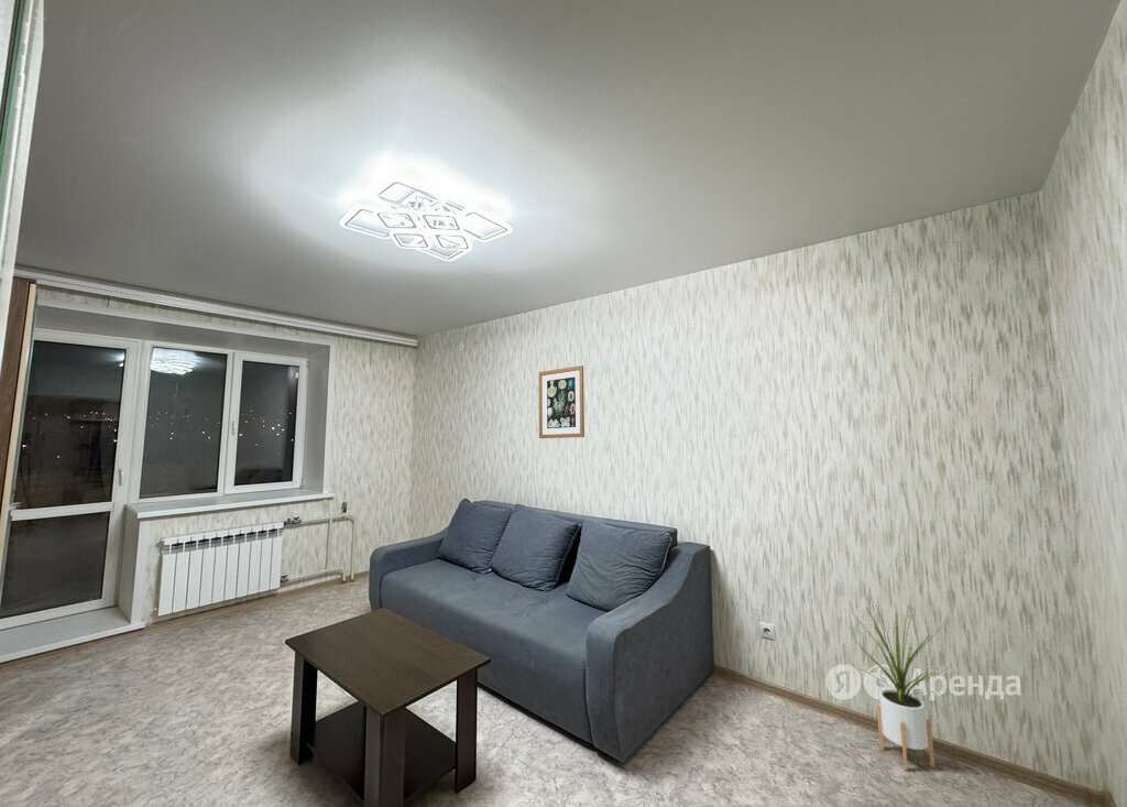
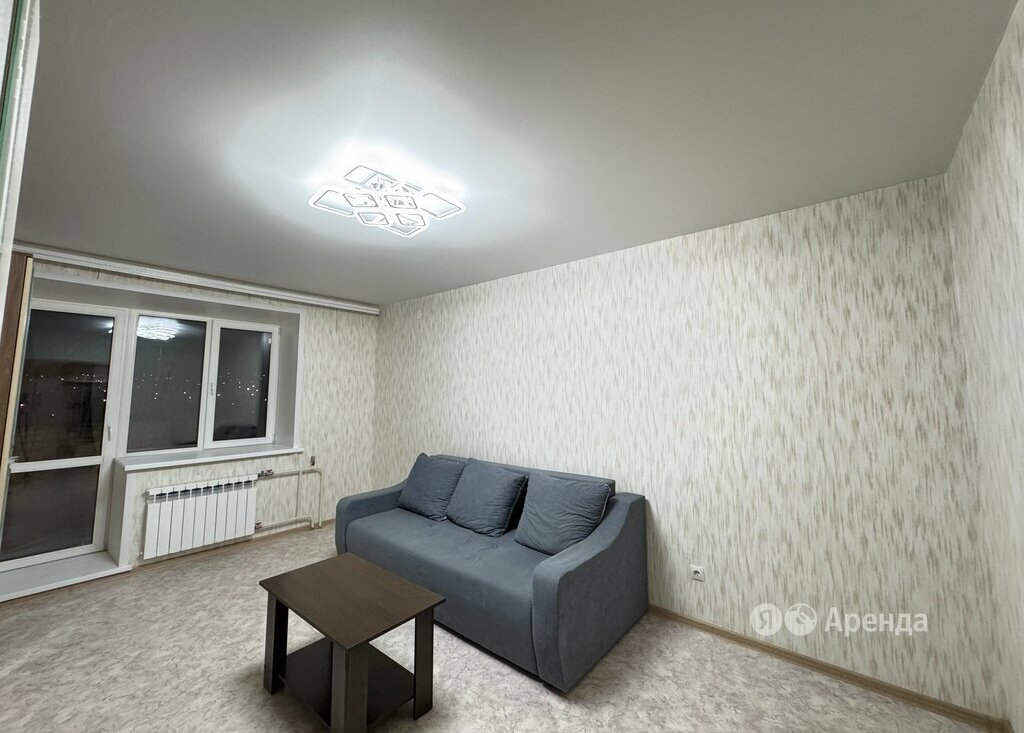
- house plant (901, 679)
- wall art (560, 403)
